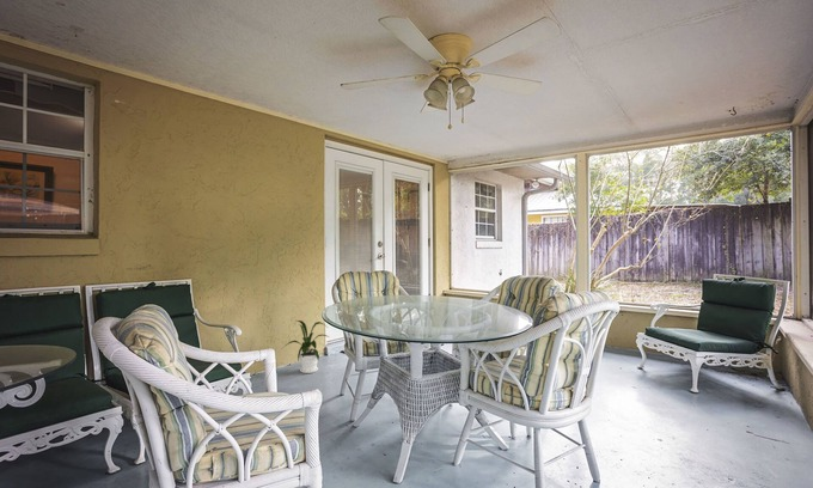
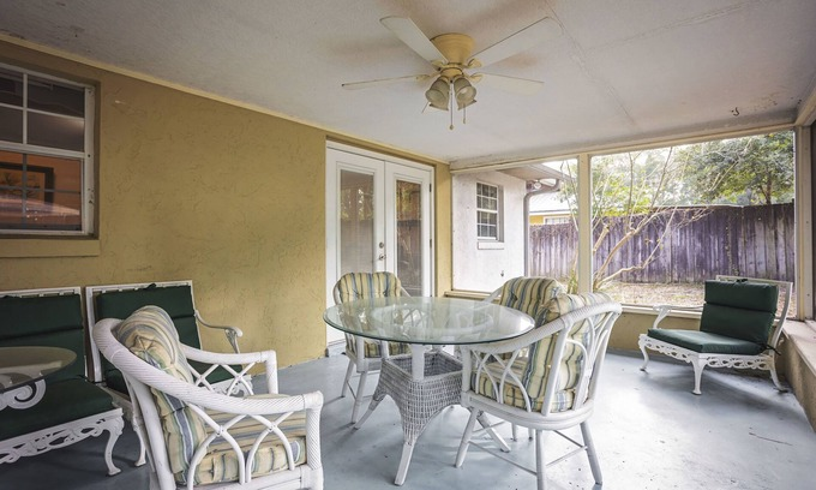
- house plant (308, 344)
